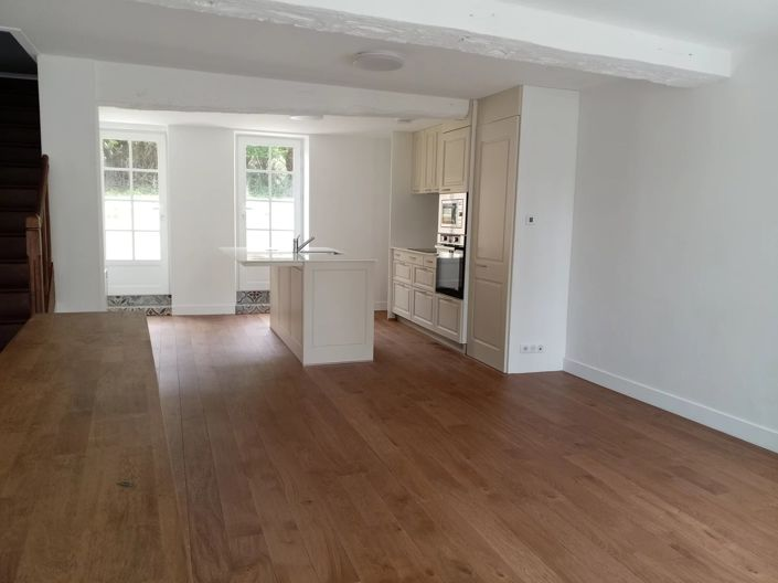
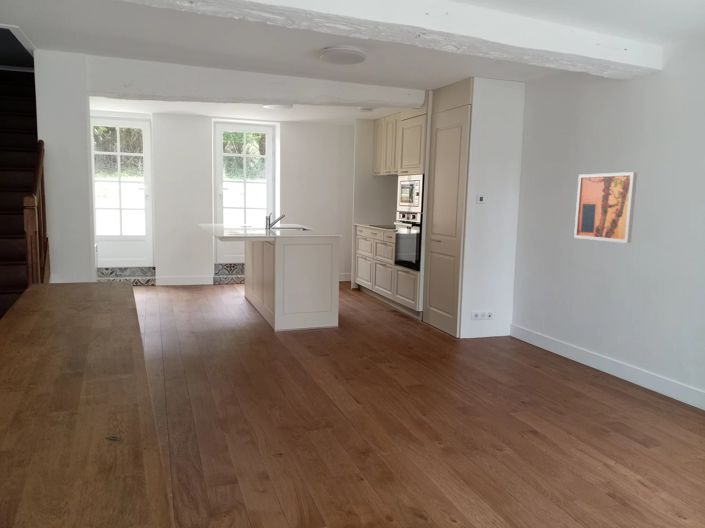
+ wall art (603, 207)
